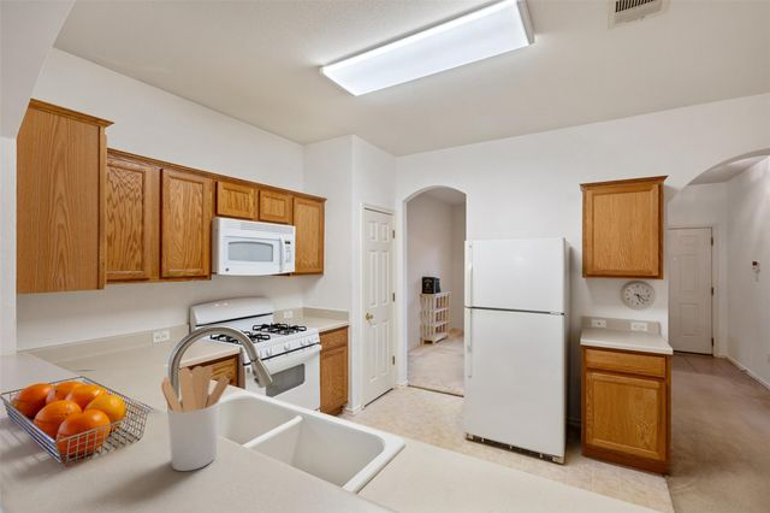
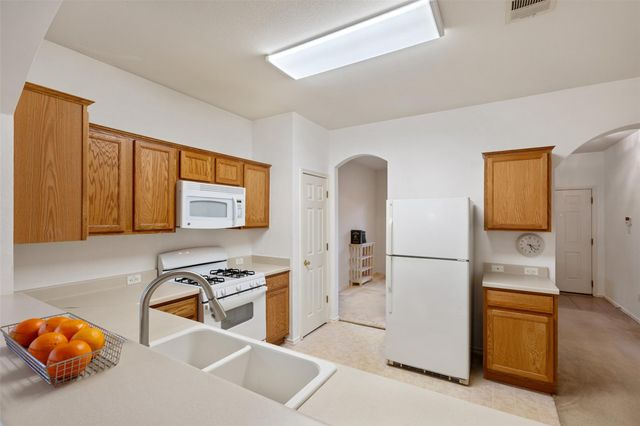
- utensil holder (194, 412)
